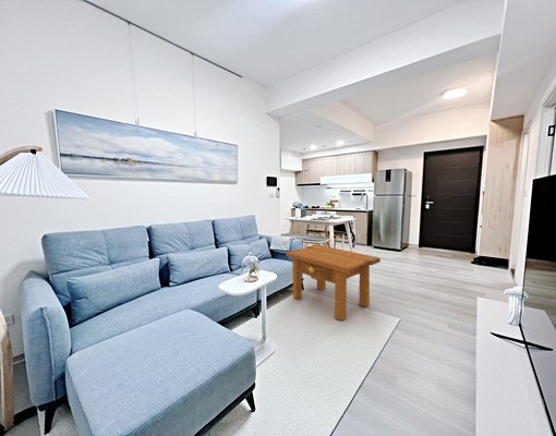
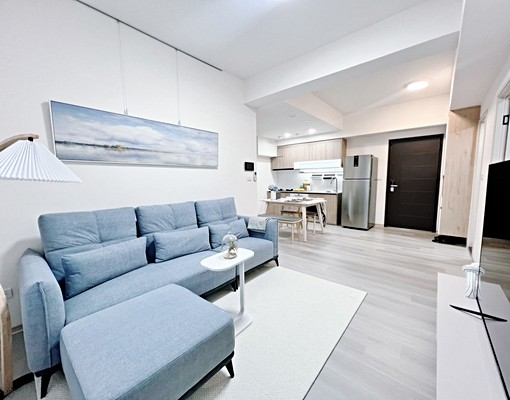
- side table (328, 278)
